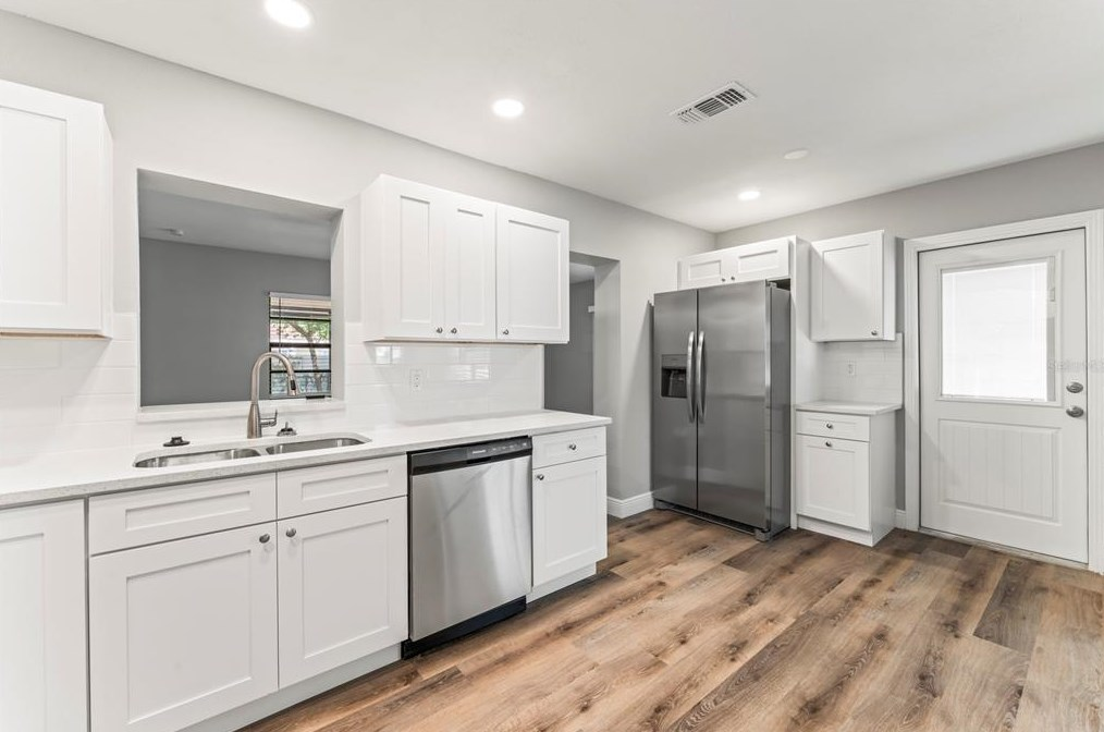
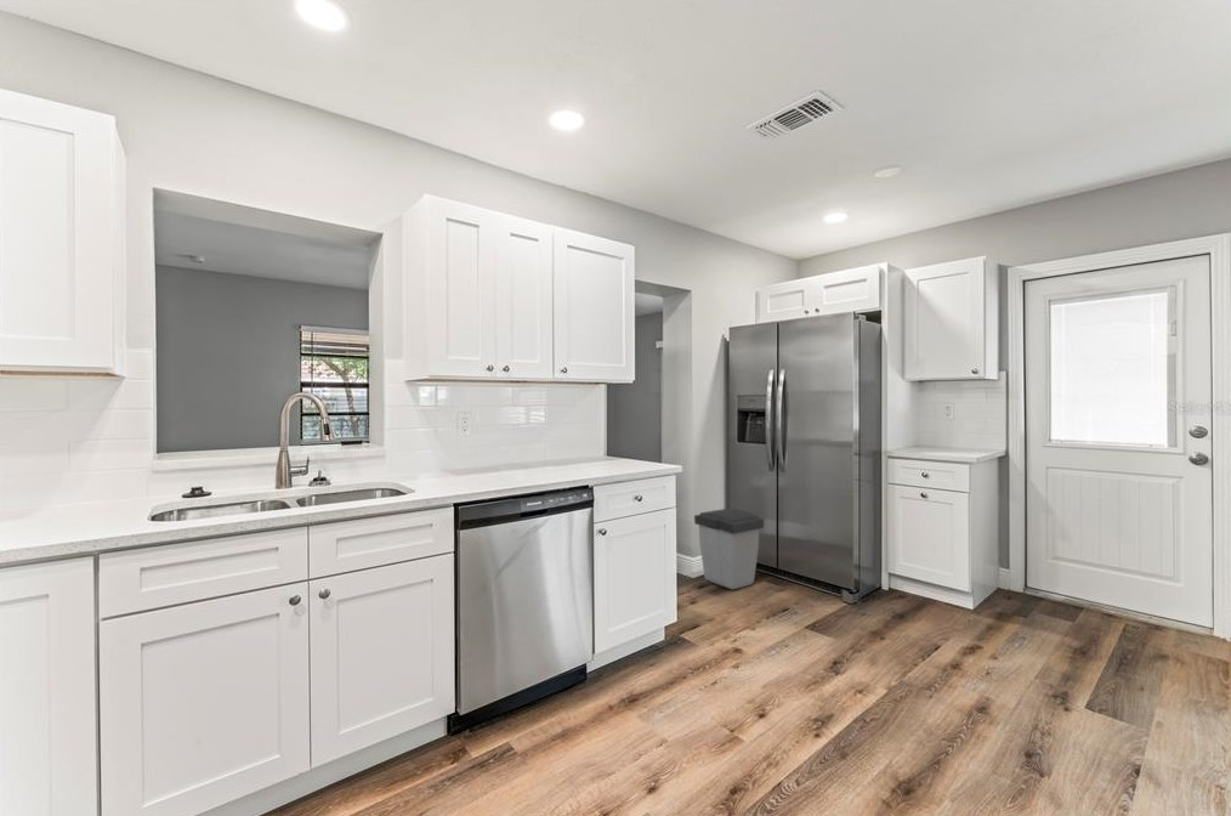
+ trash can (727, 546)
